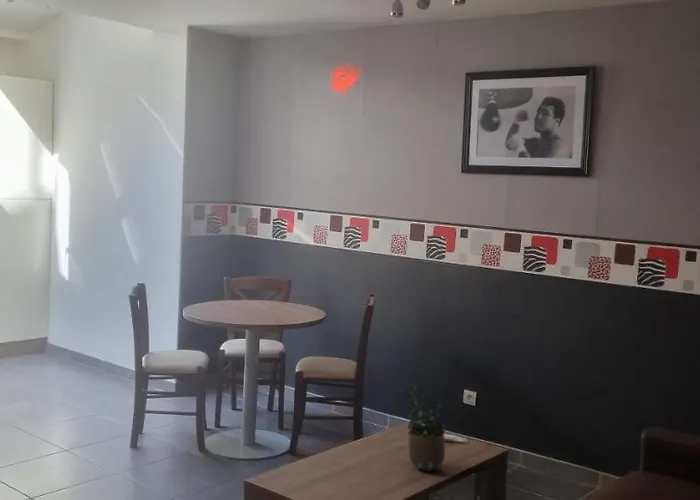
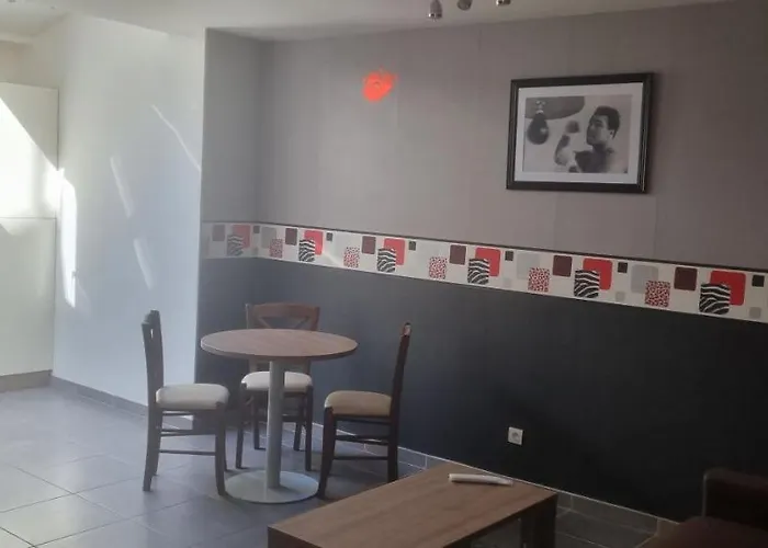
- potted plant (422, 423)
